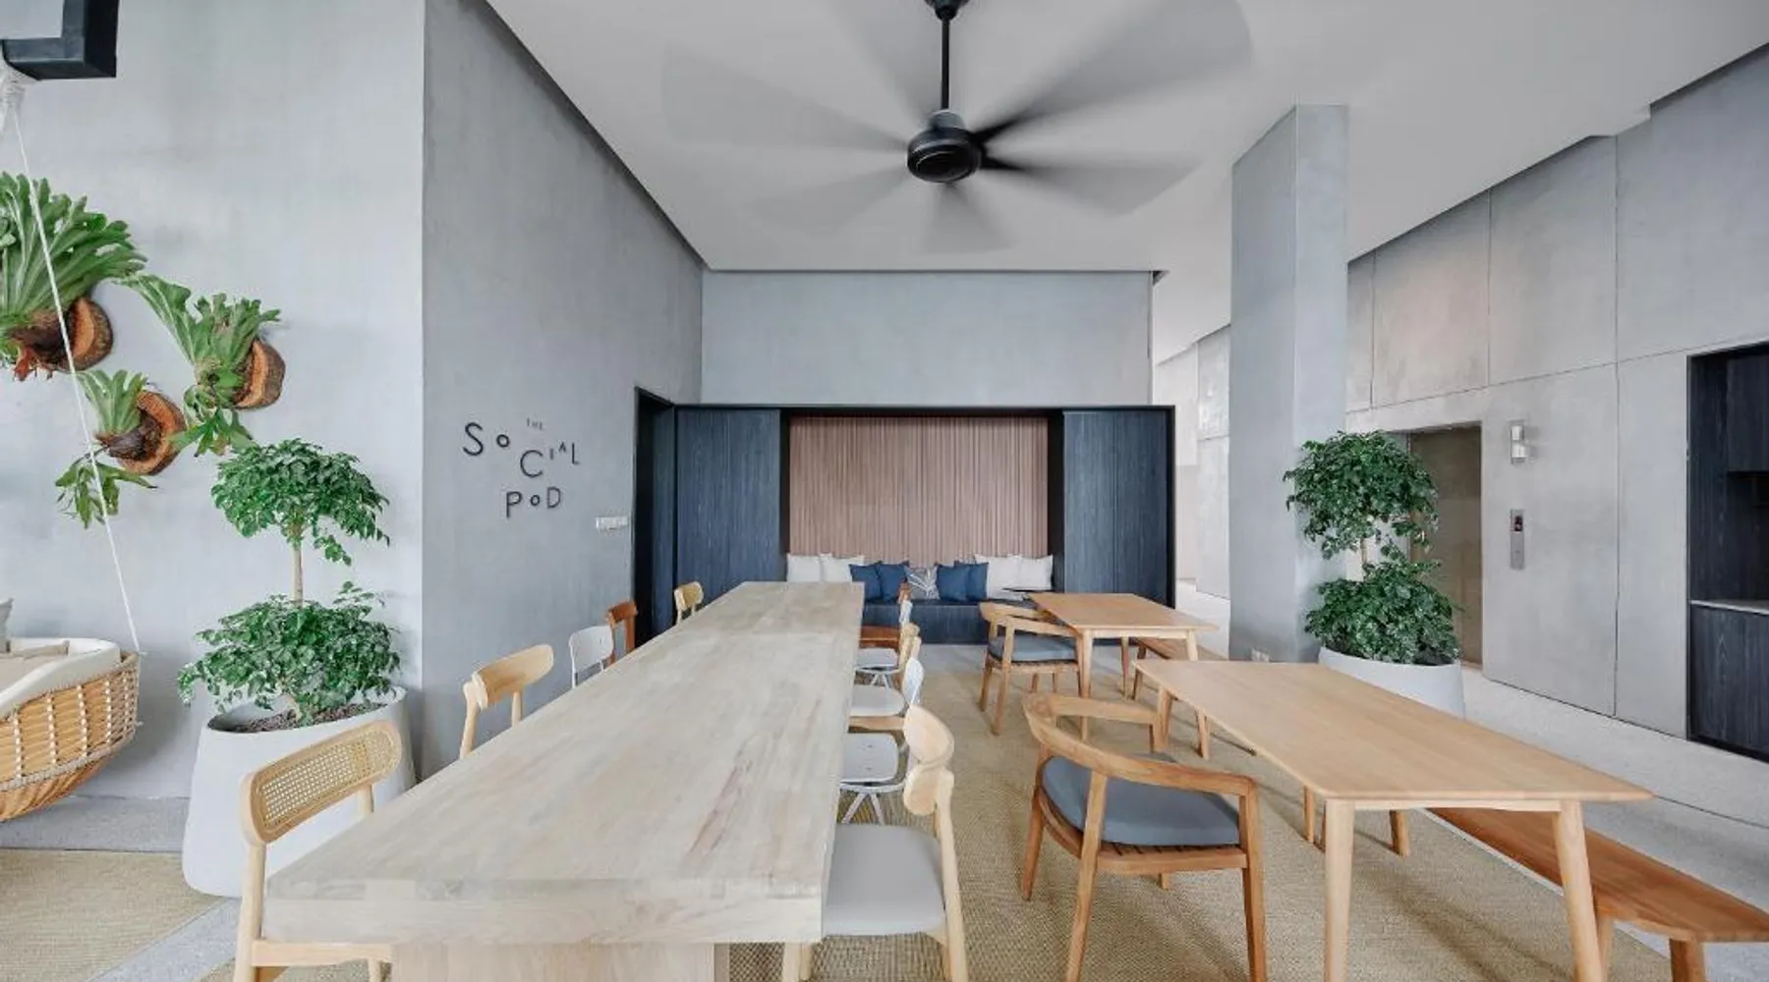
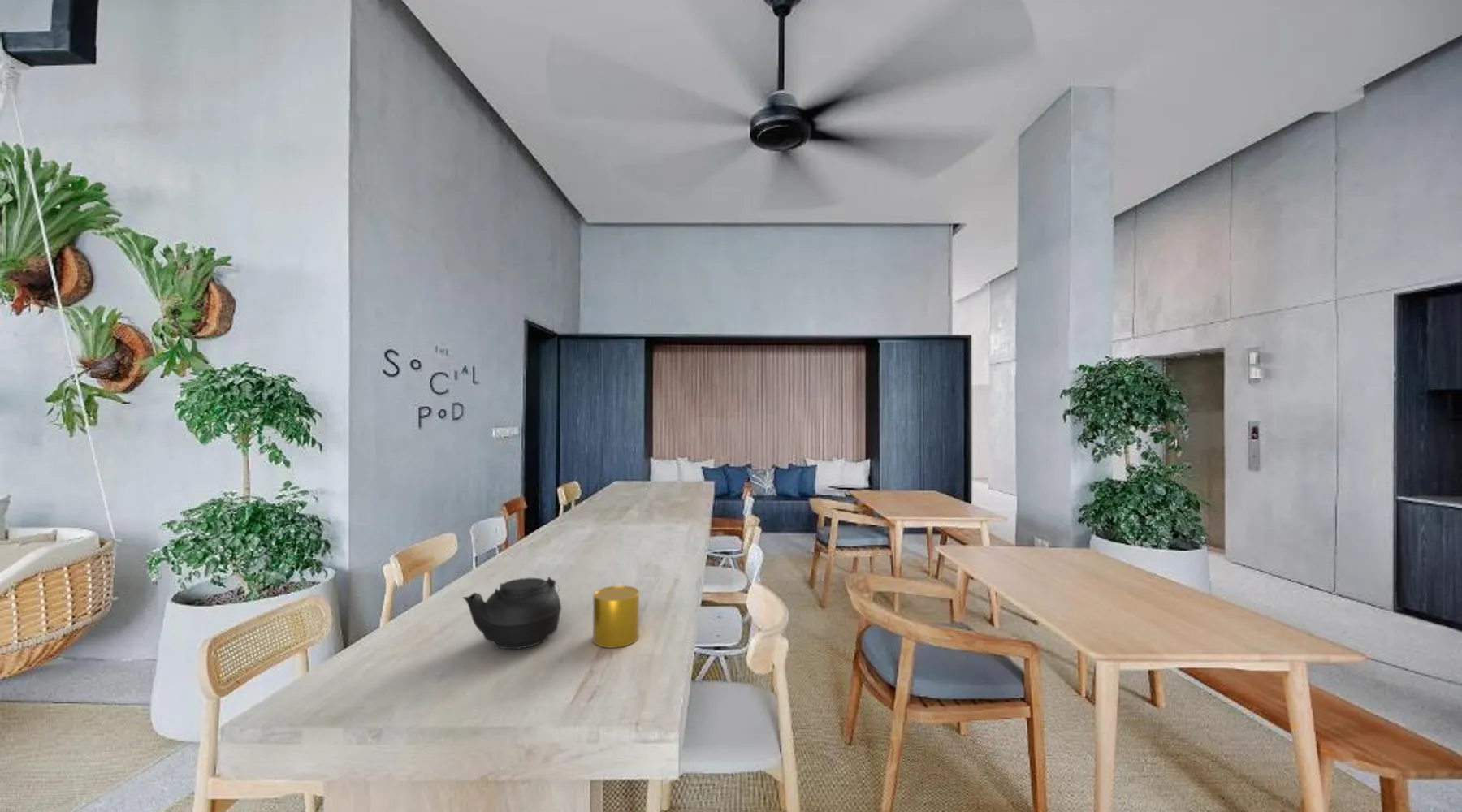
+ teapot (513, 614)
+ cup (616, 615)
